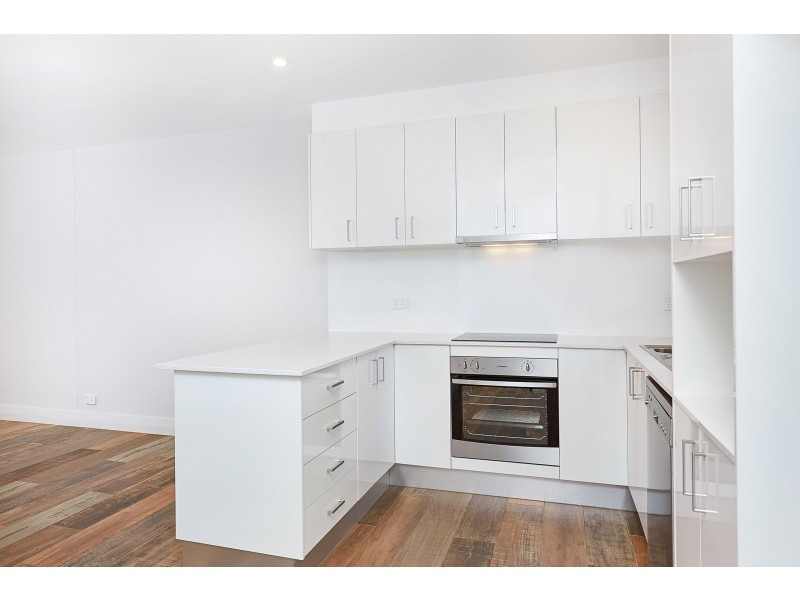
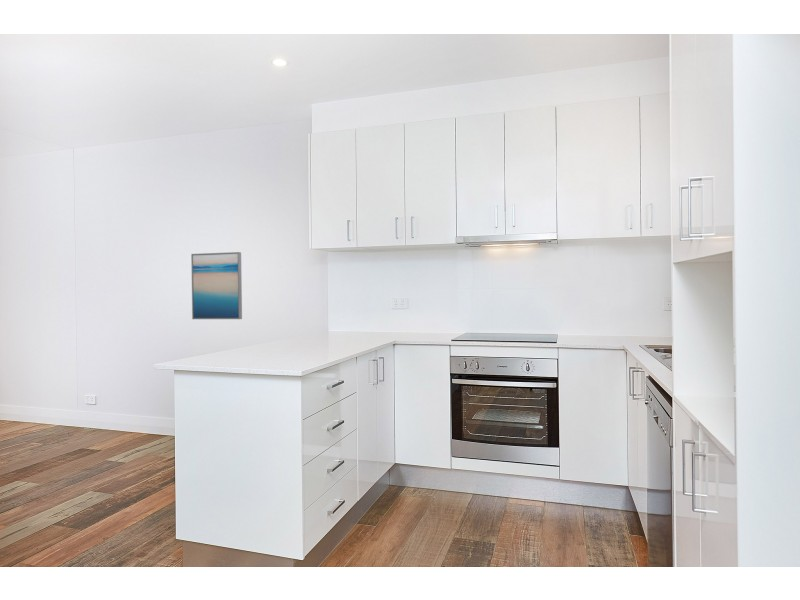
+ wall art (216, 286)
